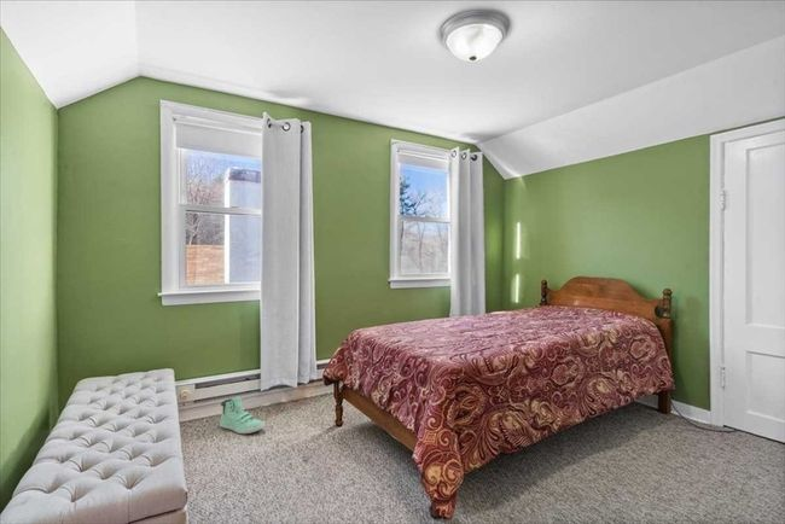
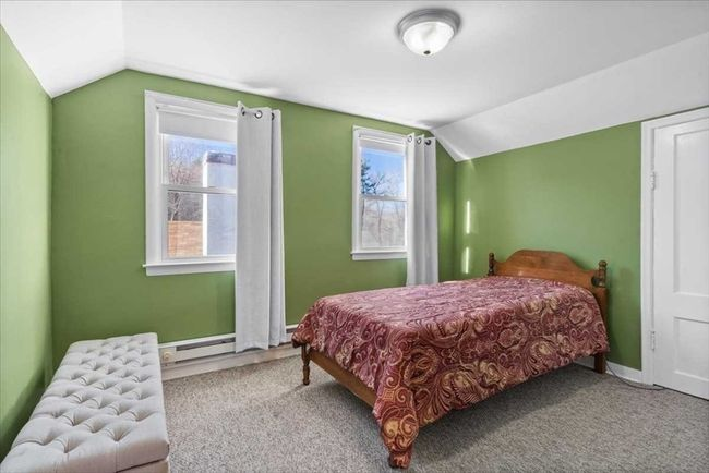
- sneaker (242, 413)
